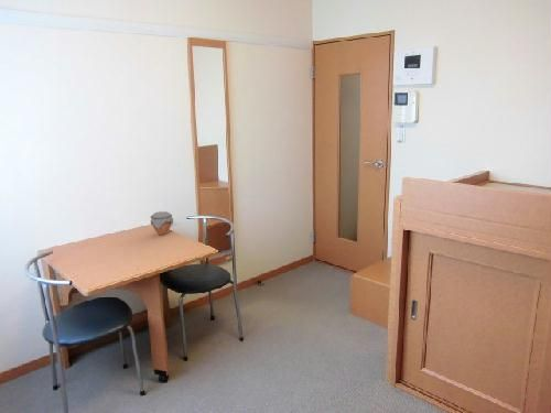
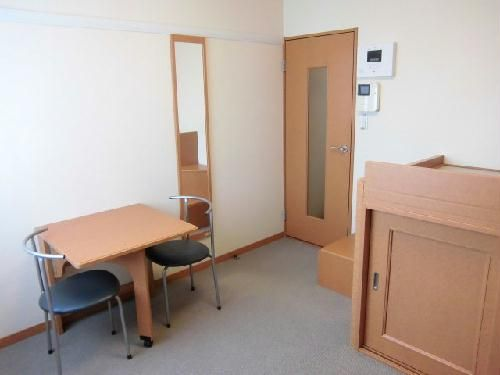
- jar (161, 222)
